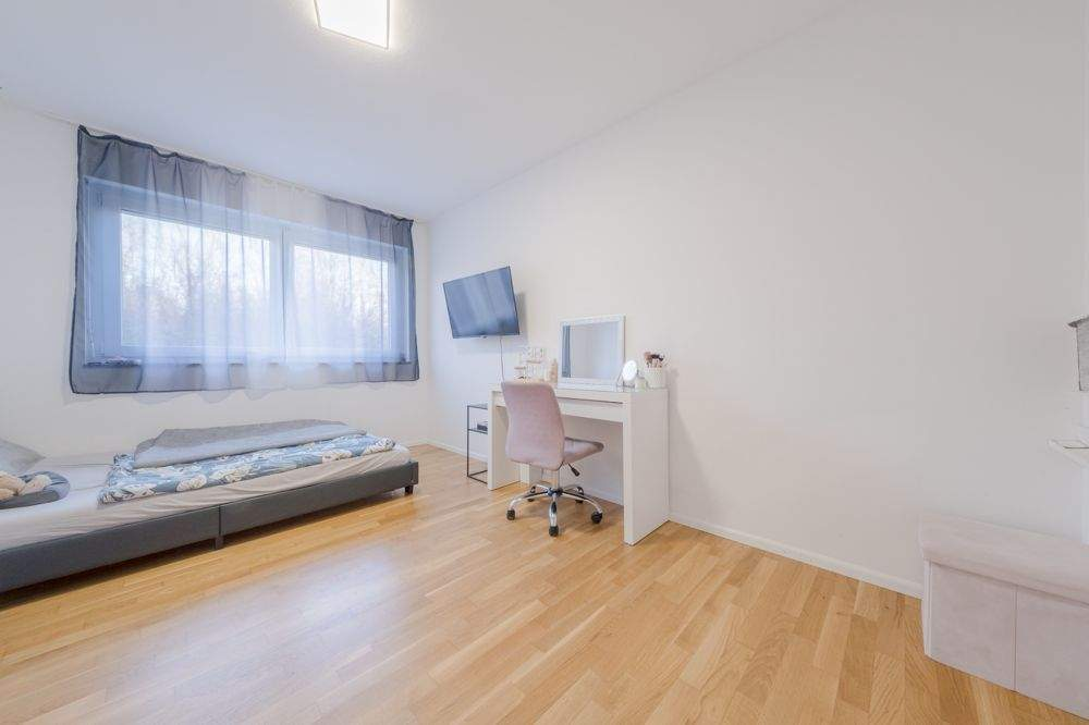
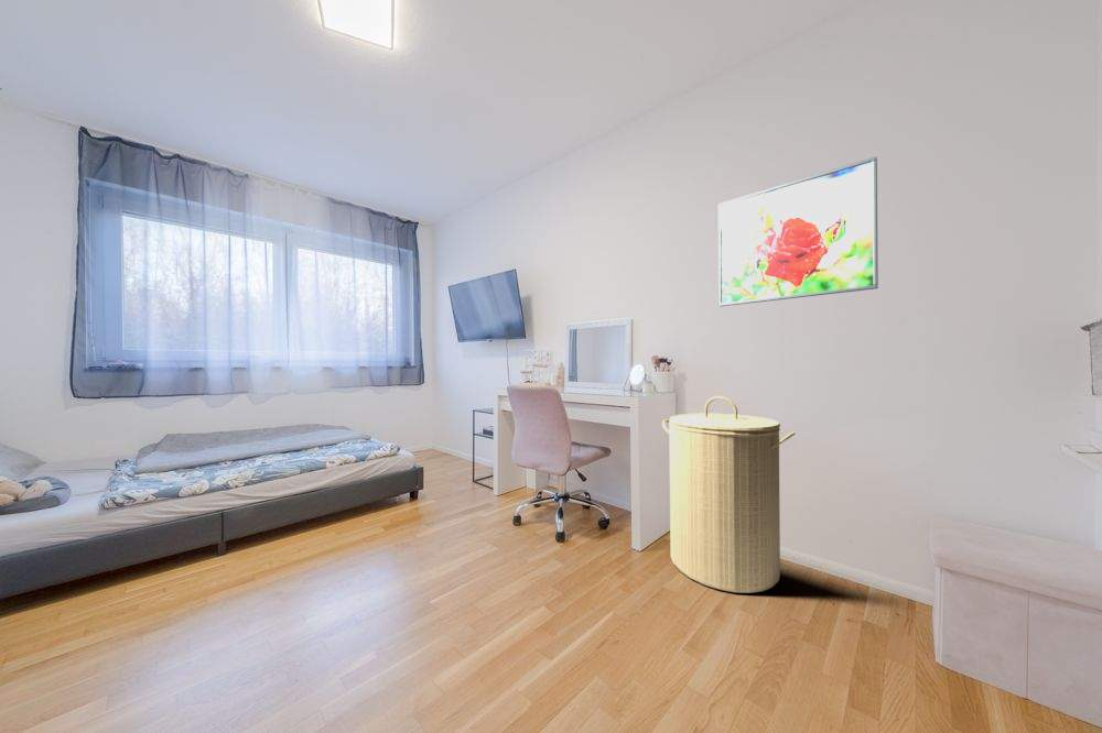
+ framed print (788, 241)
+ laundry hamper (722, 480)
